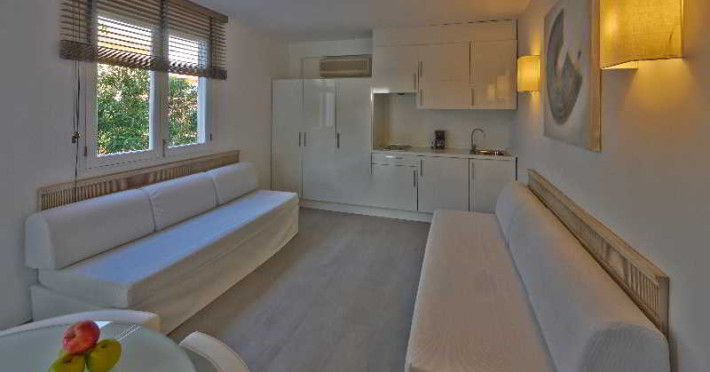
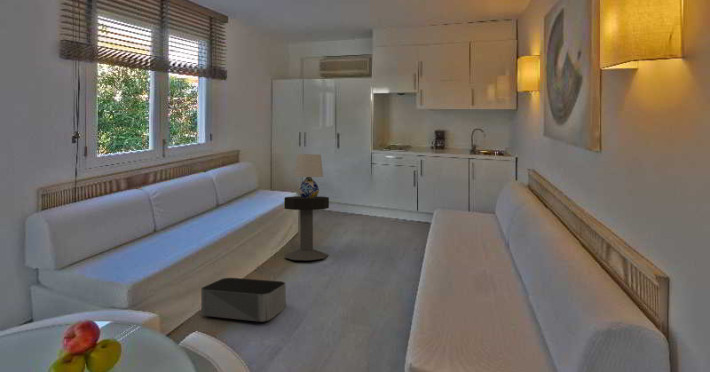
+ table lamp (308, 175)
+ storage bin (244, 298)
+ side table (305, 226)
